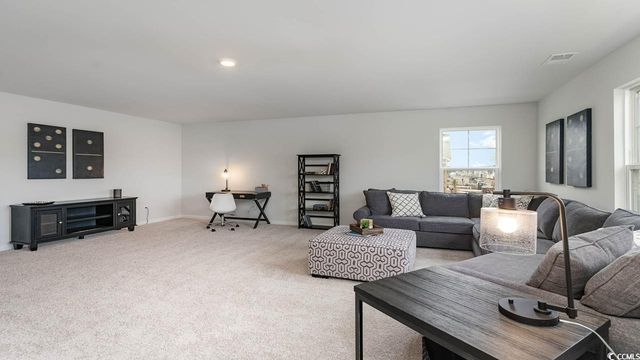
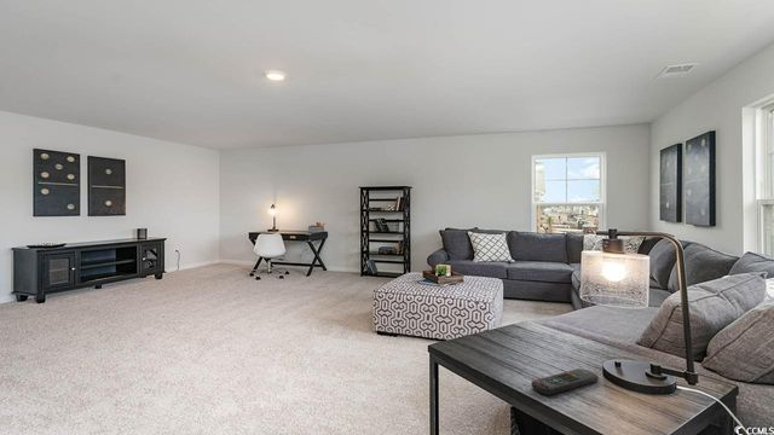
+ remote control (565, 381)
